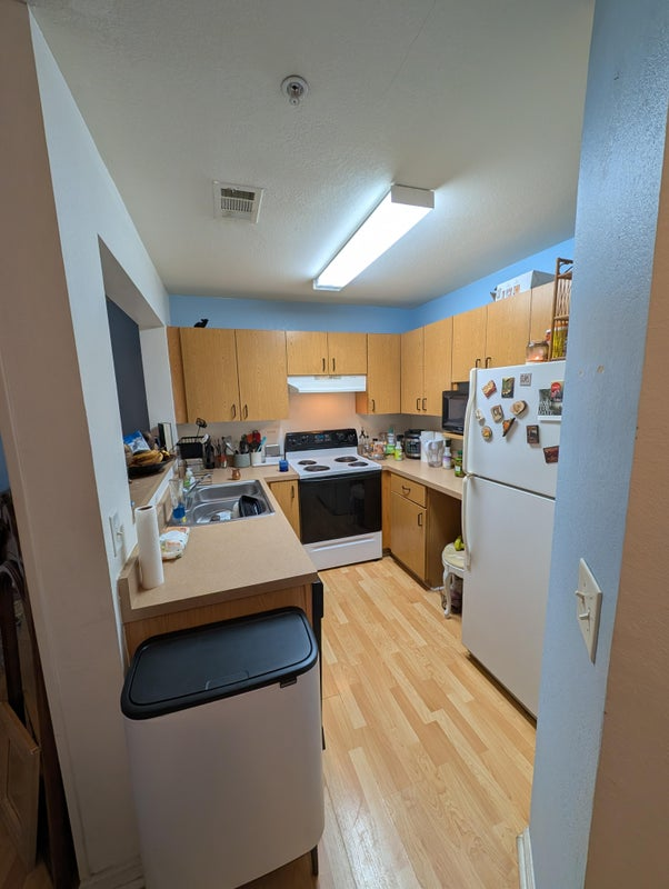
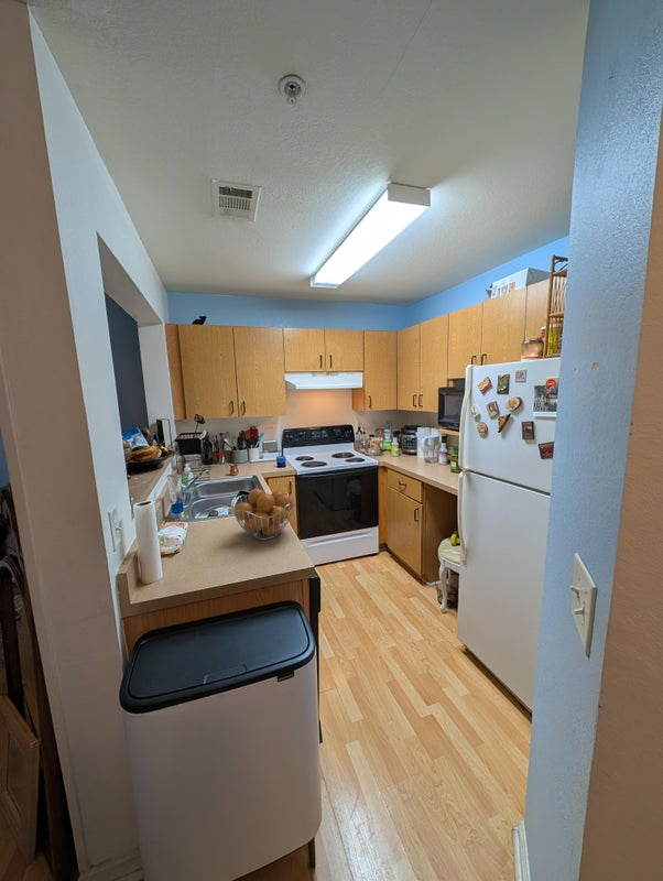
+ fruit basket (264, 512)
